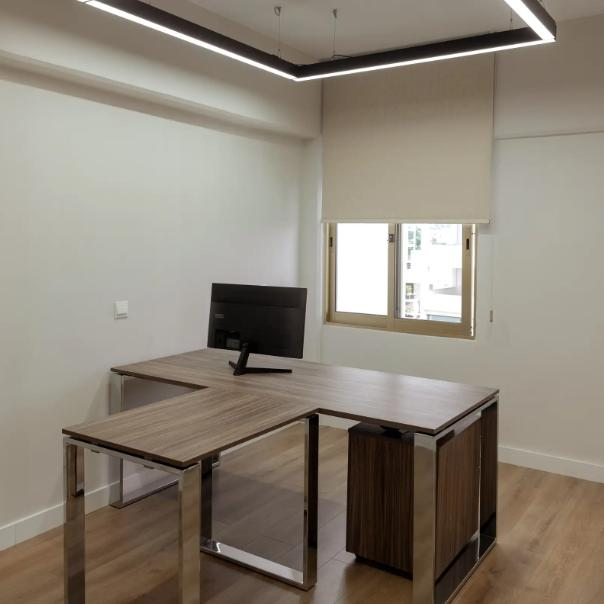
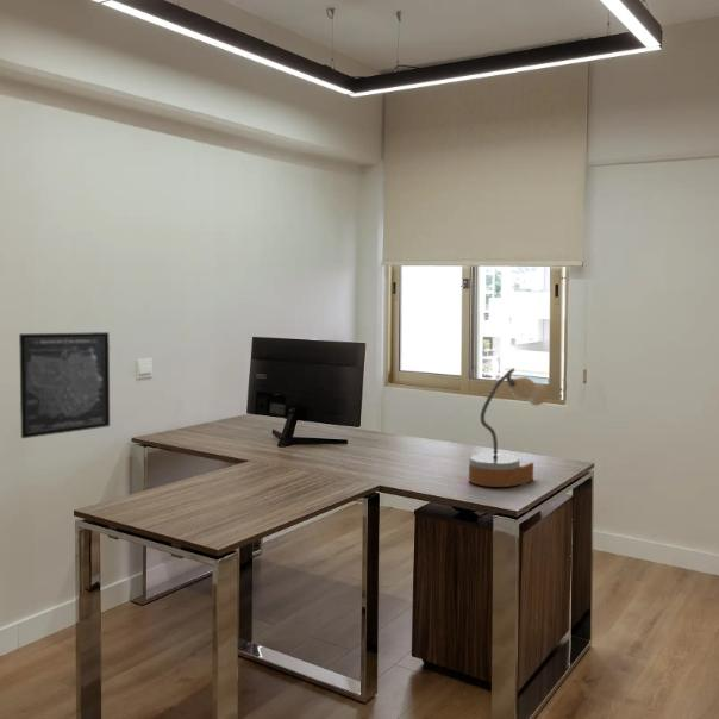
+ table lamp (494, 431)
+ wall art (67, 382)
